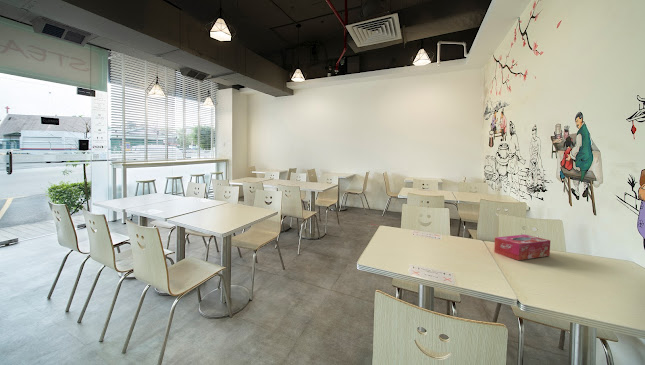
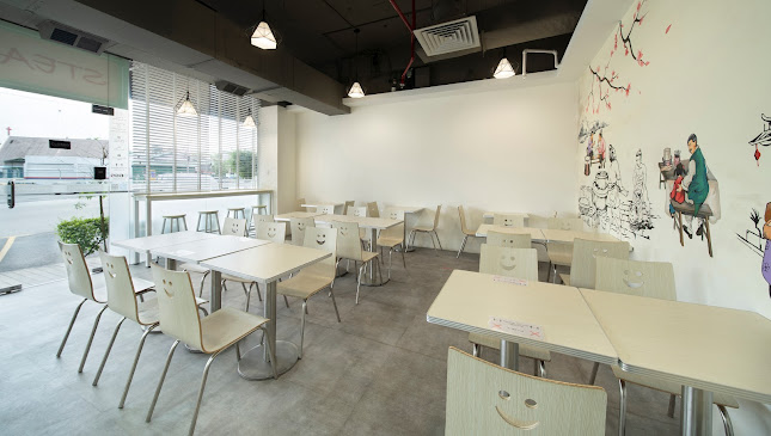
- tissue box (521, 246)
